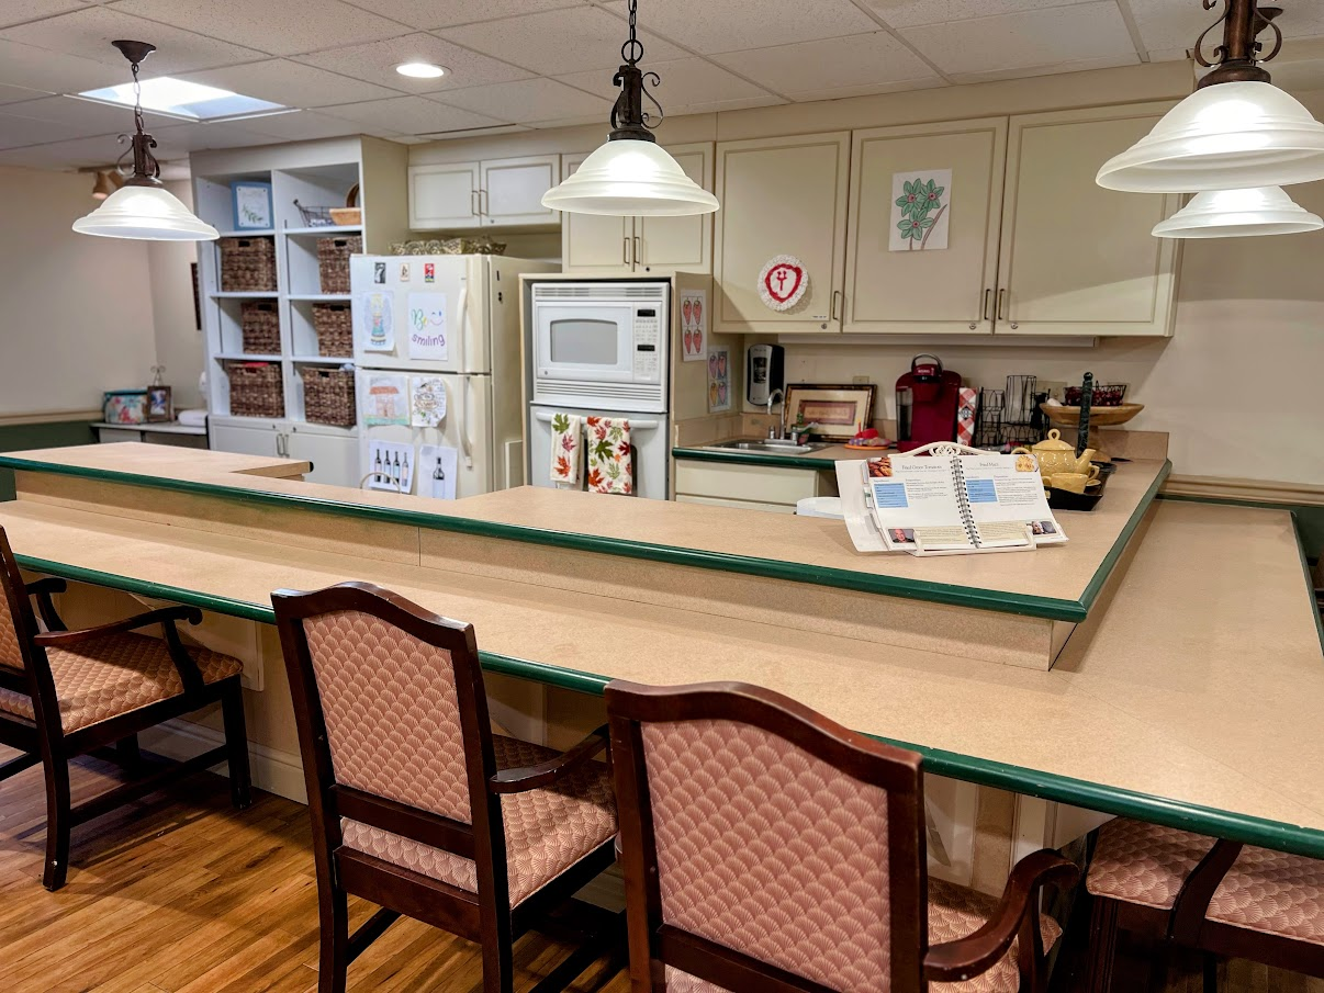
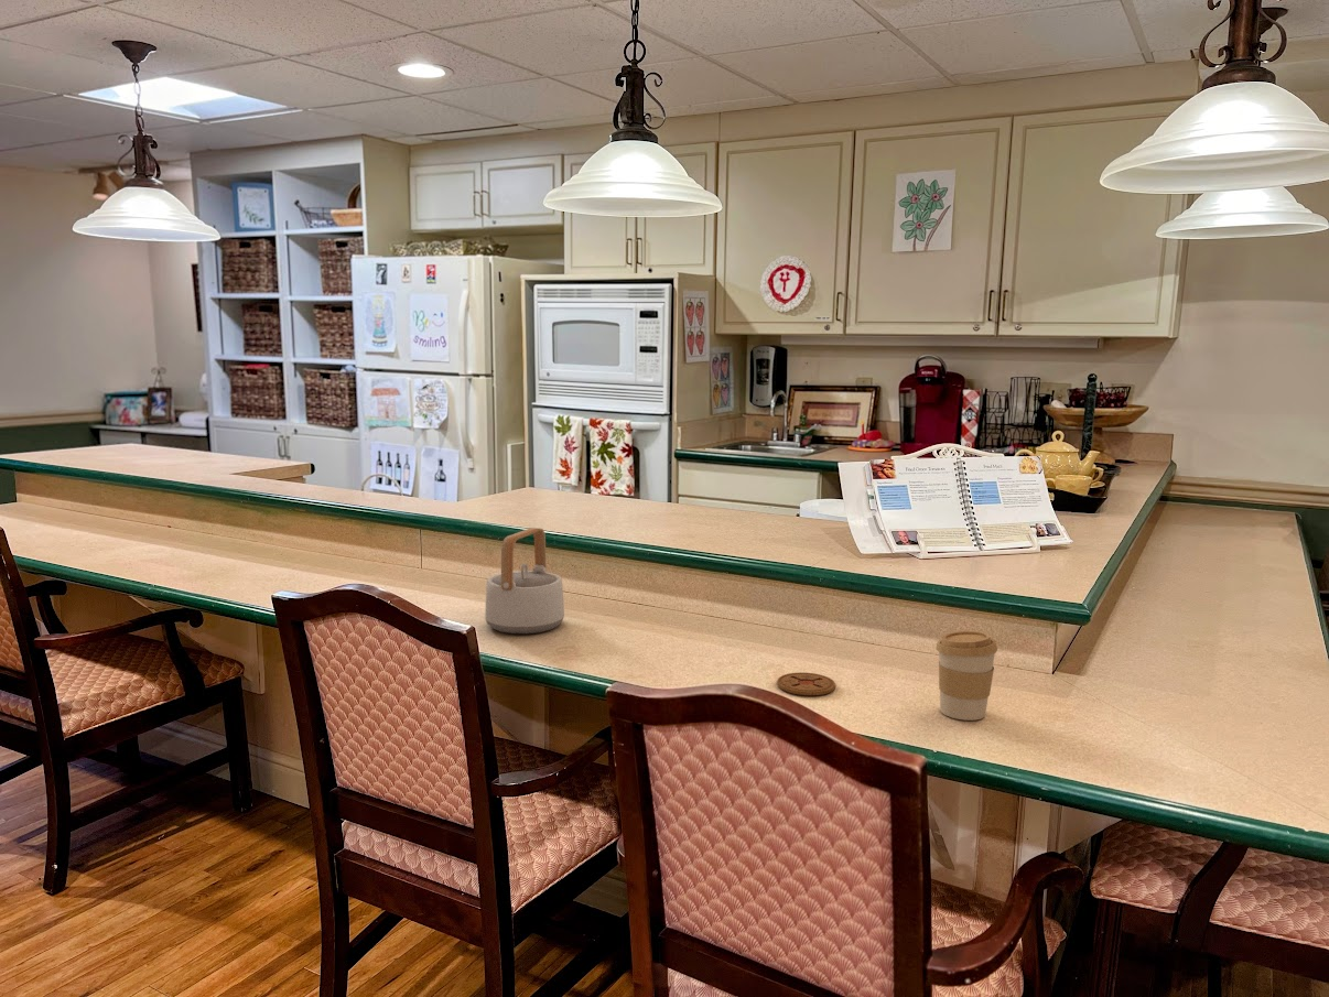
+ teapot (528, 576)
+ coffee cup (964, 673)
+ coaster (806, 683)
